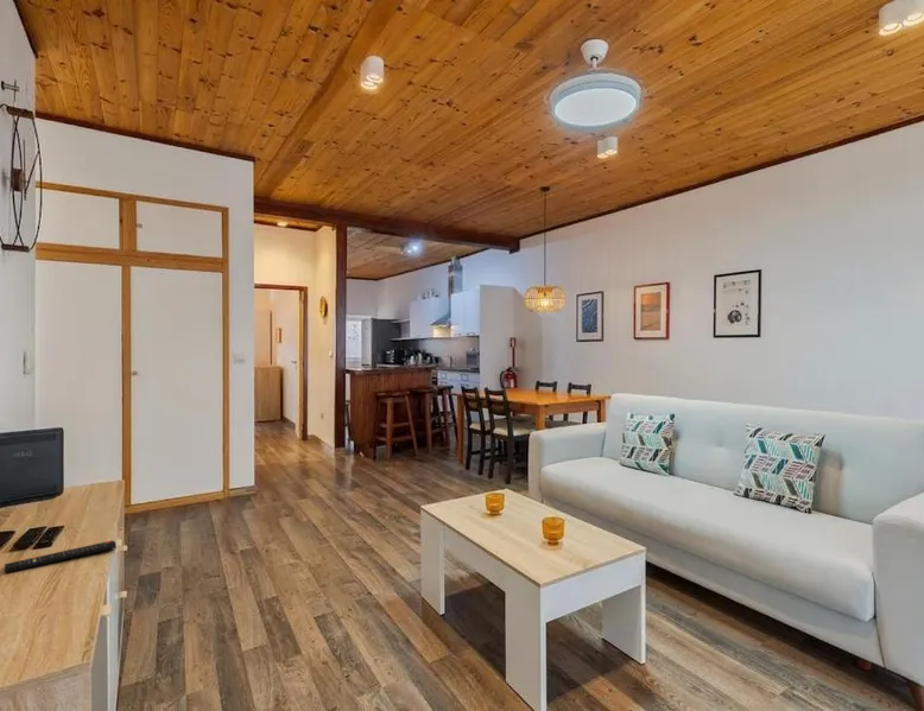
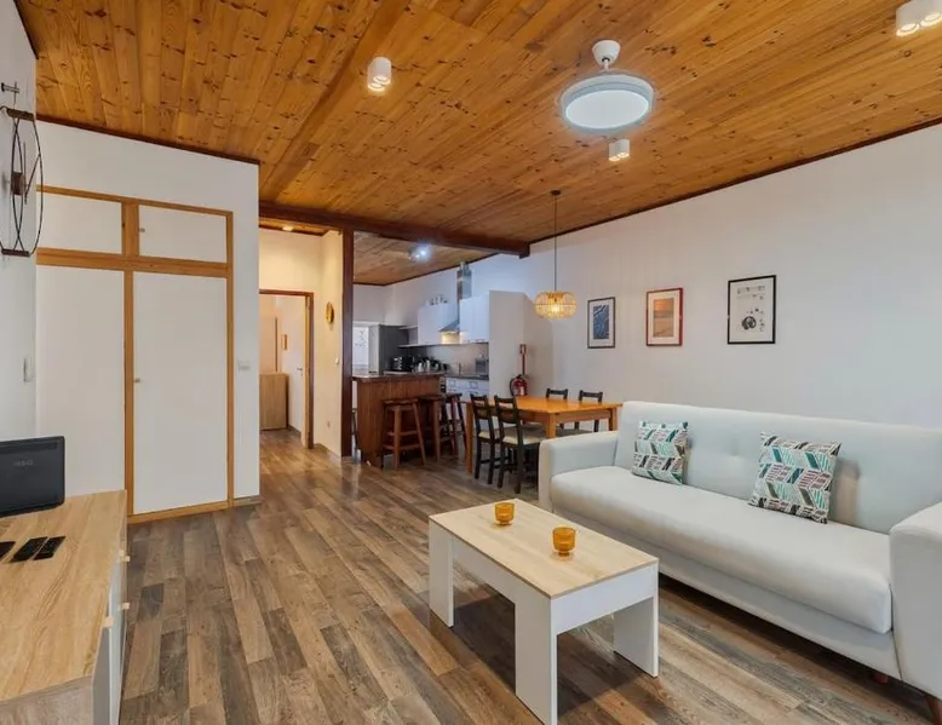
- remote control (63, 556)
